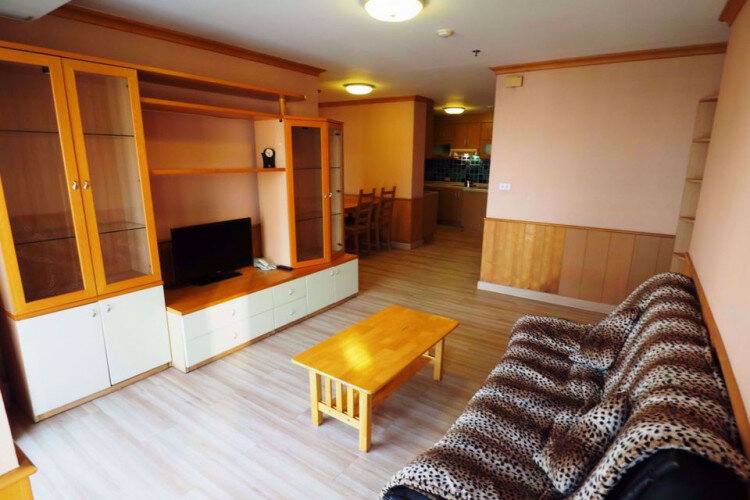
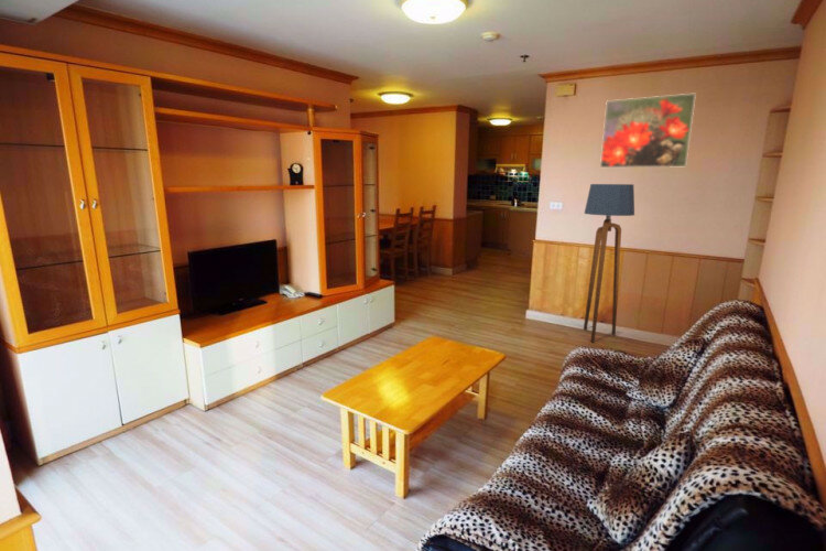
+ floor lamp (602, 262)
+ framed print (644, 132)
